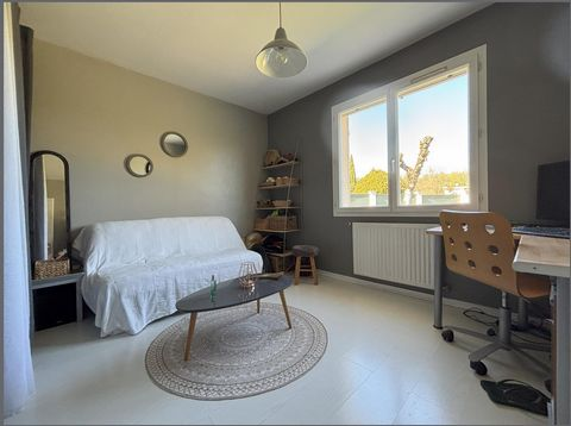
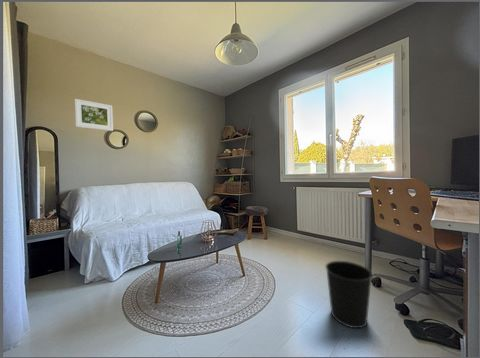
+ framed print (94, 115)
+ wastebasket (348, 293)
